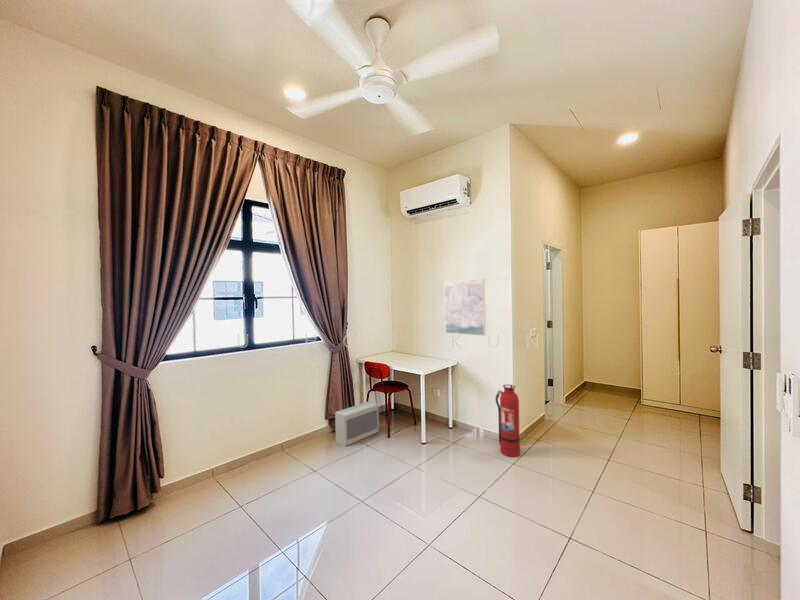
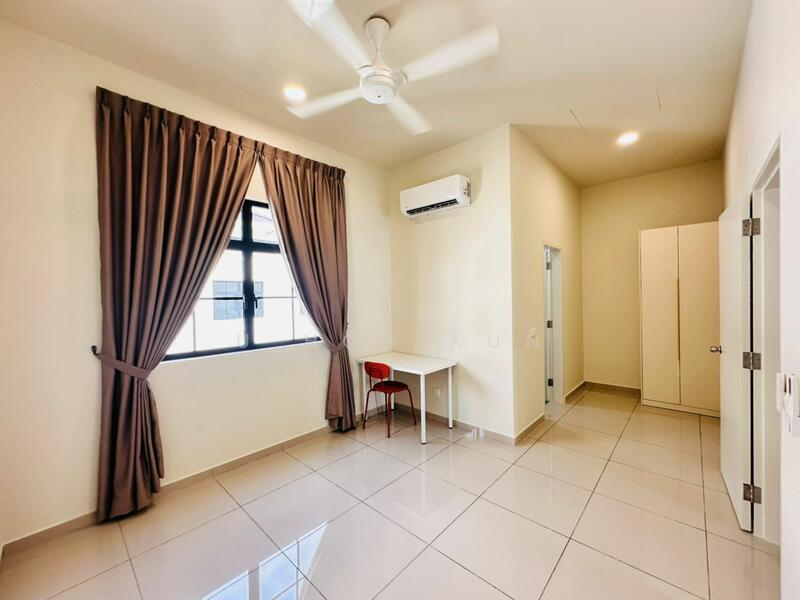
- air purifier (357, 422)
- fire extinguisher (507, 418)
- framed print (464, 307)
